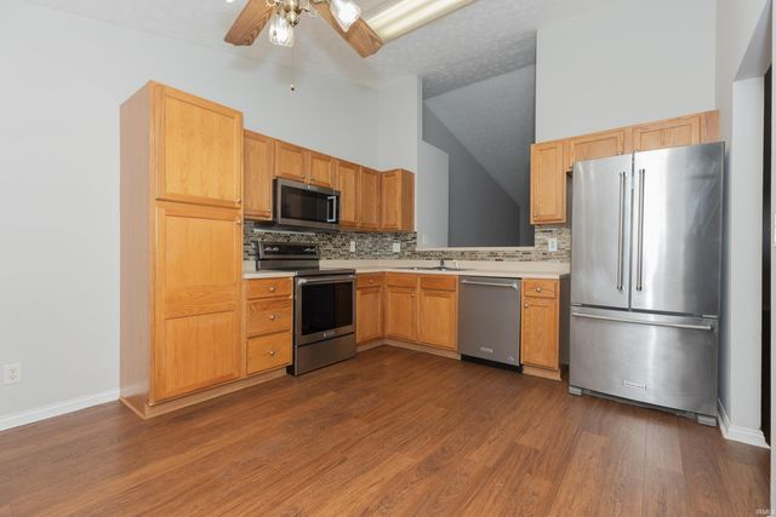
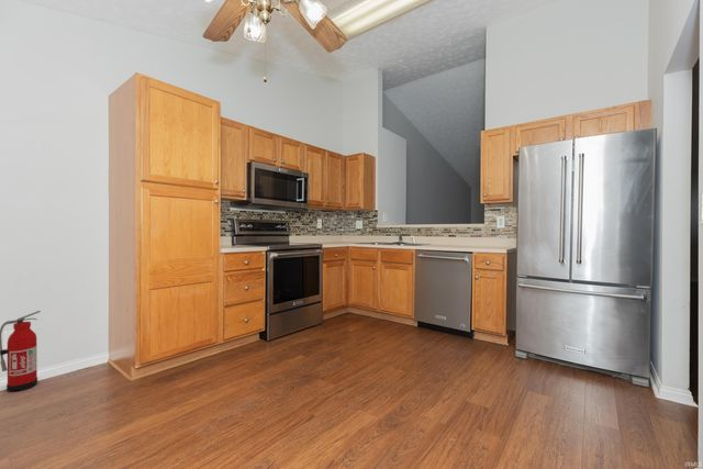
+ fire extinguisher (20, 349)
